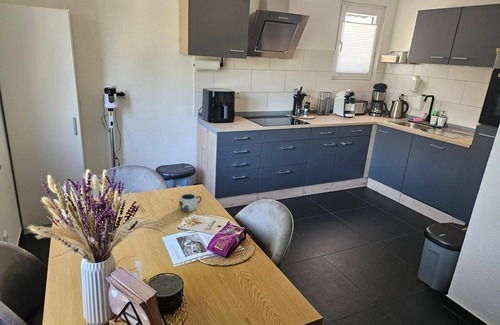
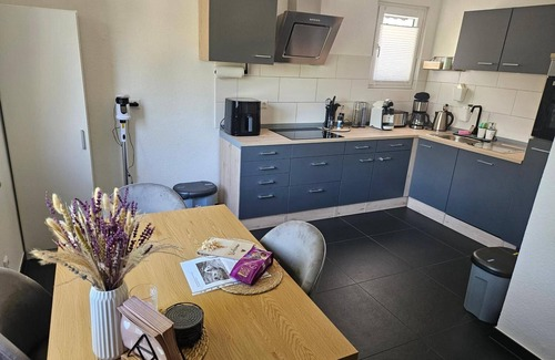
- mug (190, 202)
